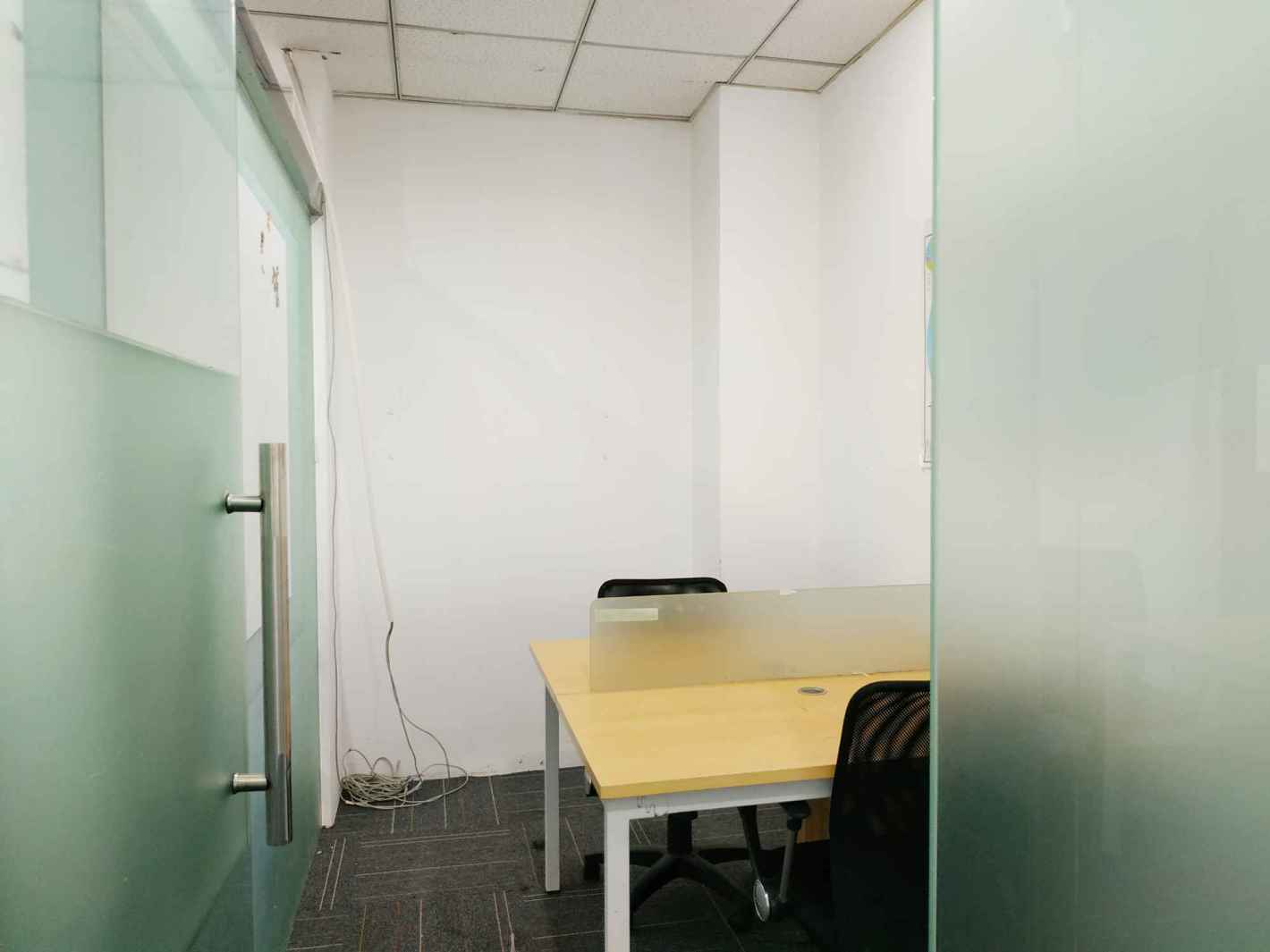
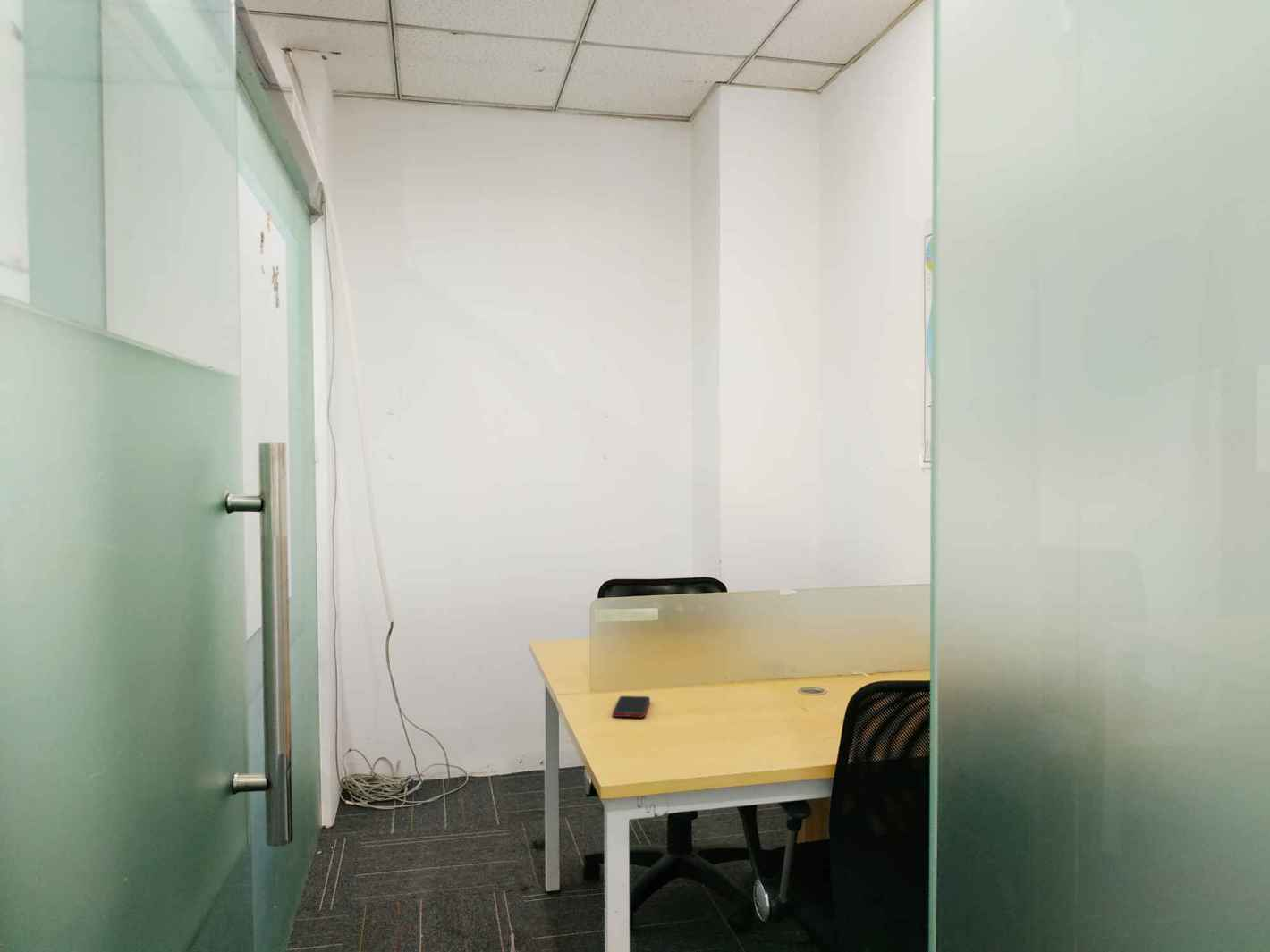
+ cell phone (631, 706)
